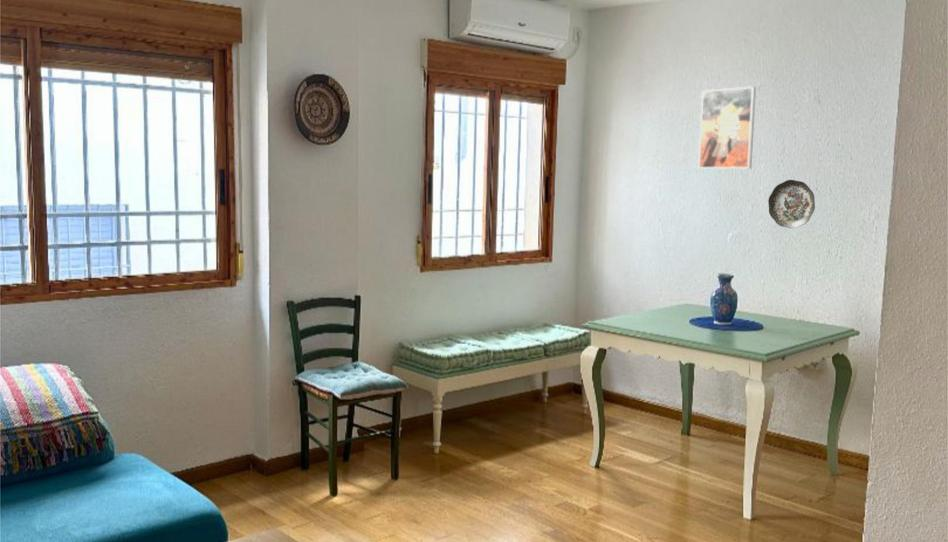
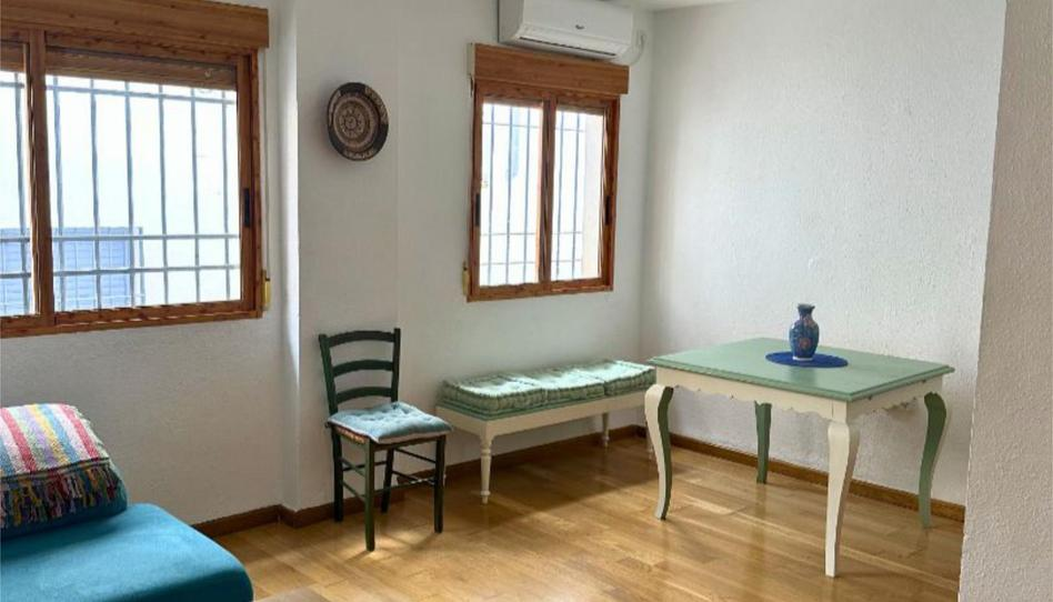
- decorative plate (792, 204)
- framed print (726, 128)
